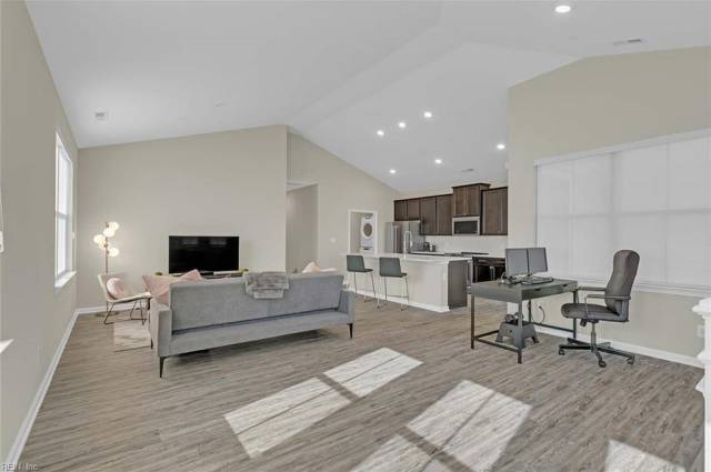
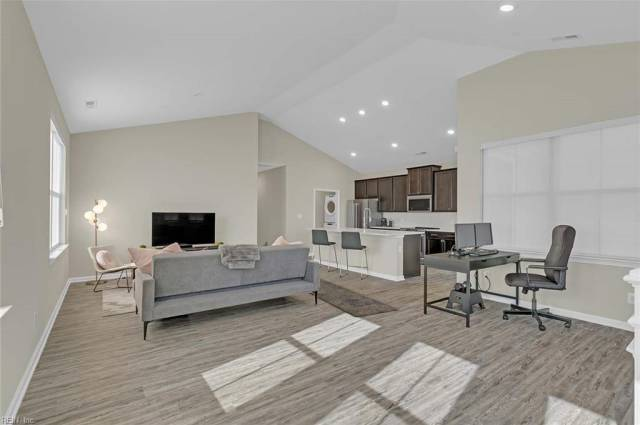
+ rug (334, 293)
